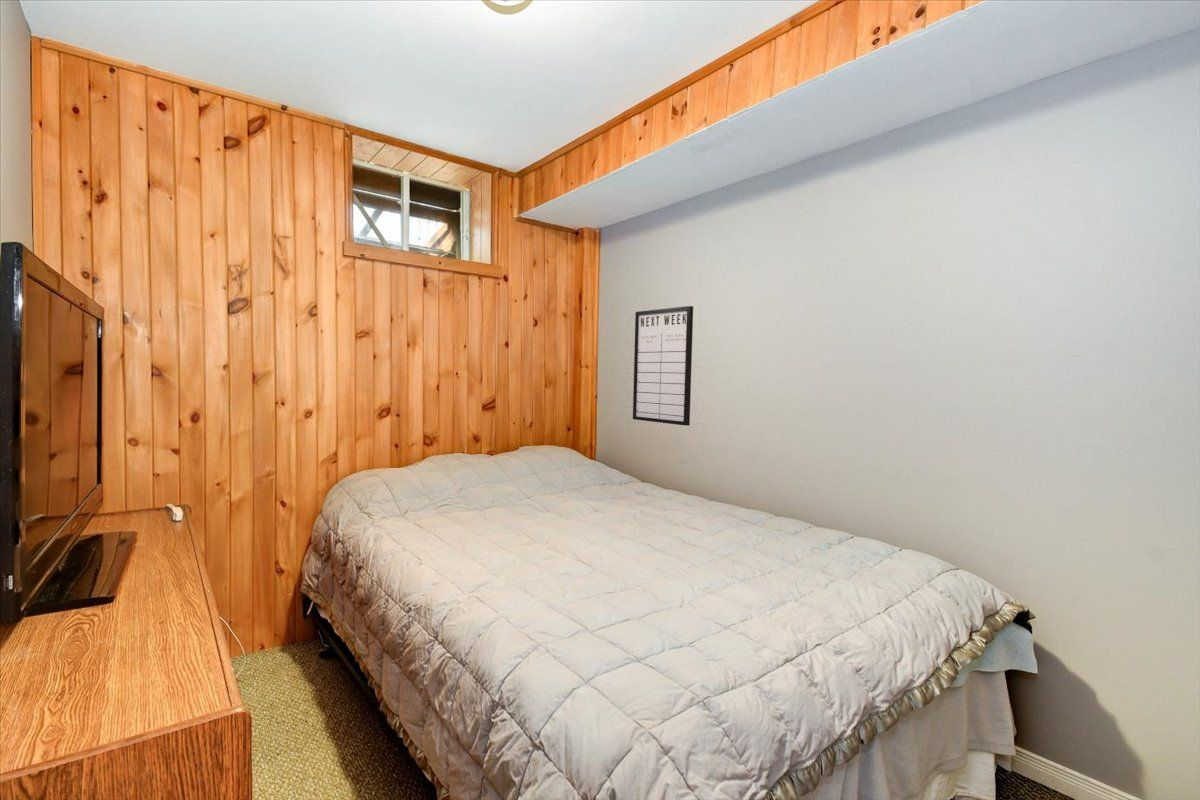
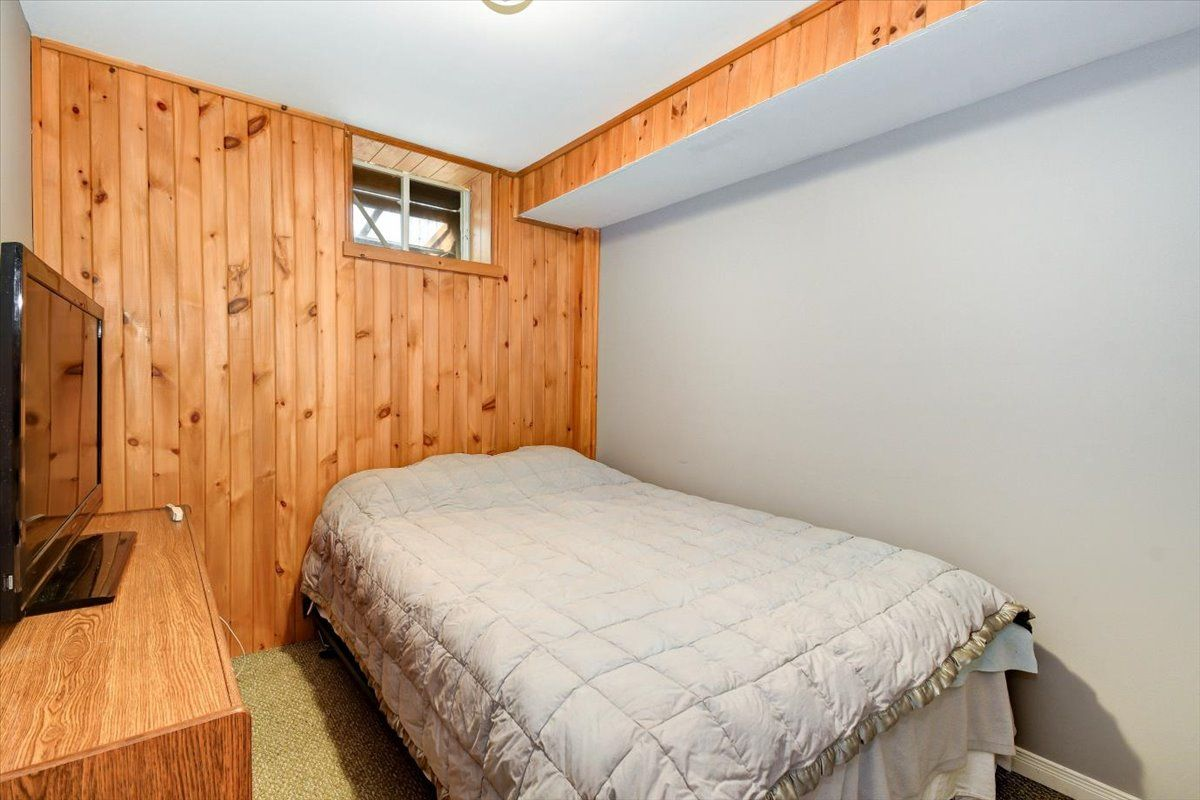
- writing board (661, 366)
